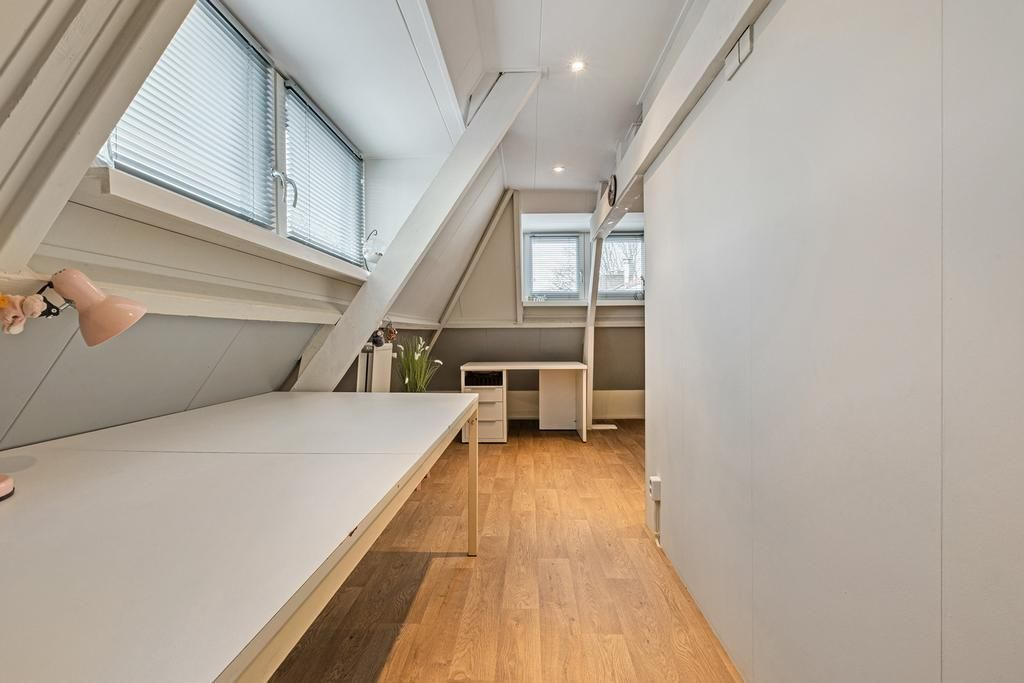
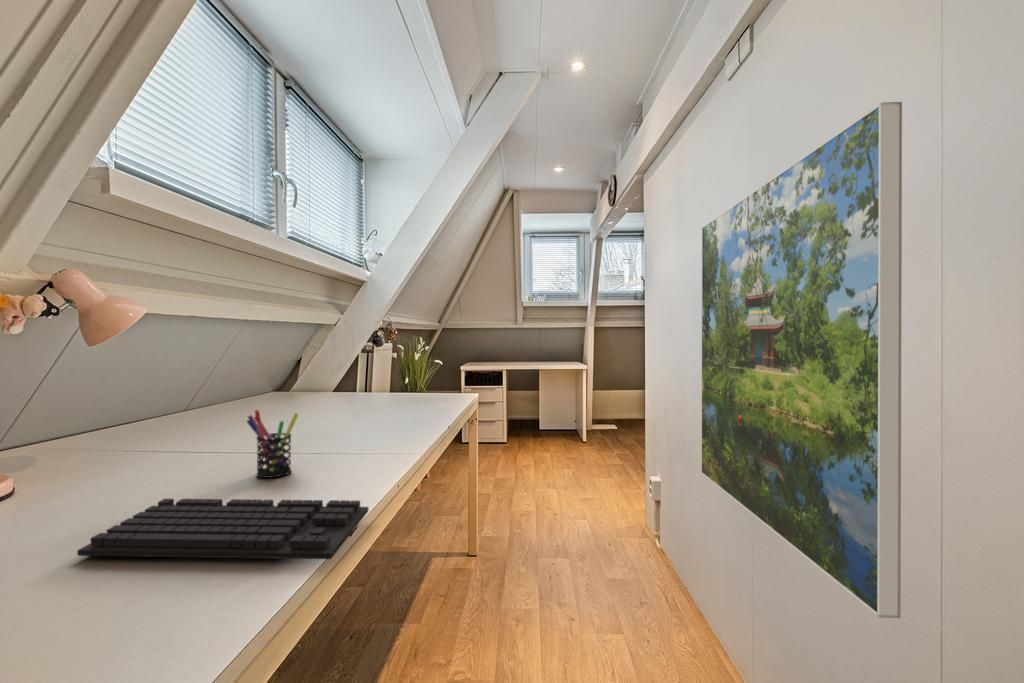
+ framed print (765, 353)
+ keyboard (237, 525)
+ pen holder (273, 441)
